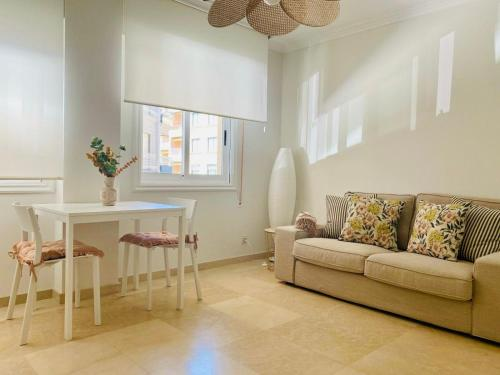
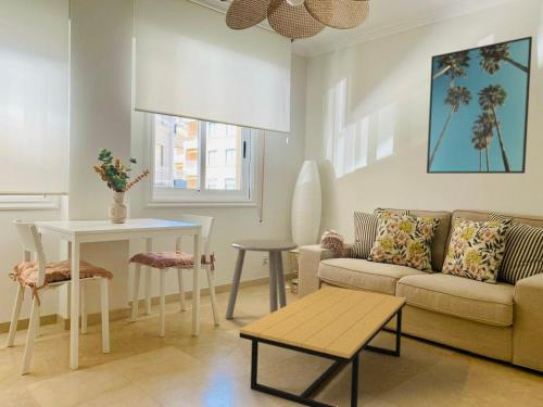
+ side table (269, 281)
+ coffee table (333, 341)
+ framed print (475, 110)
